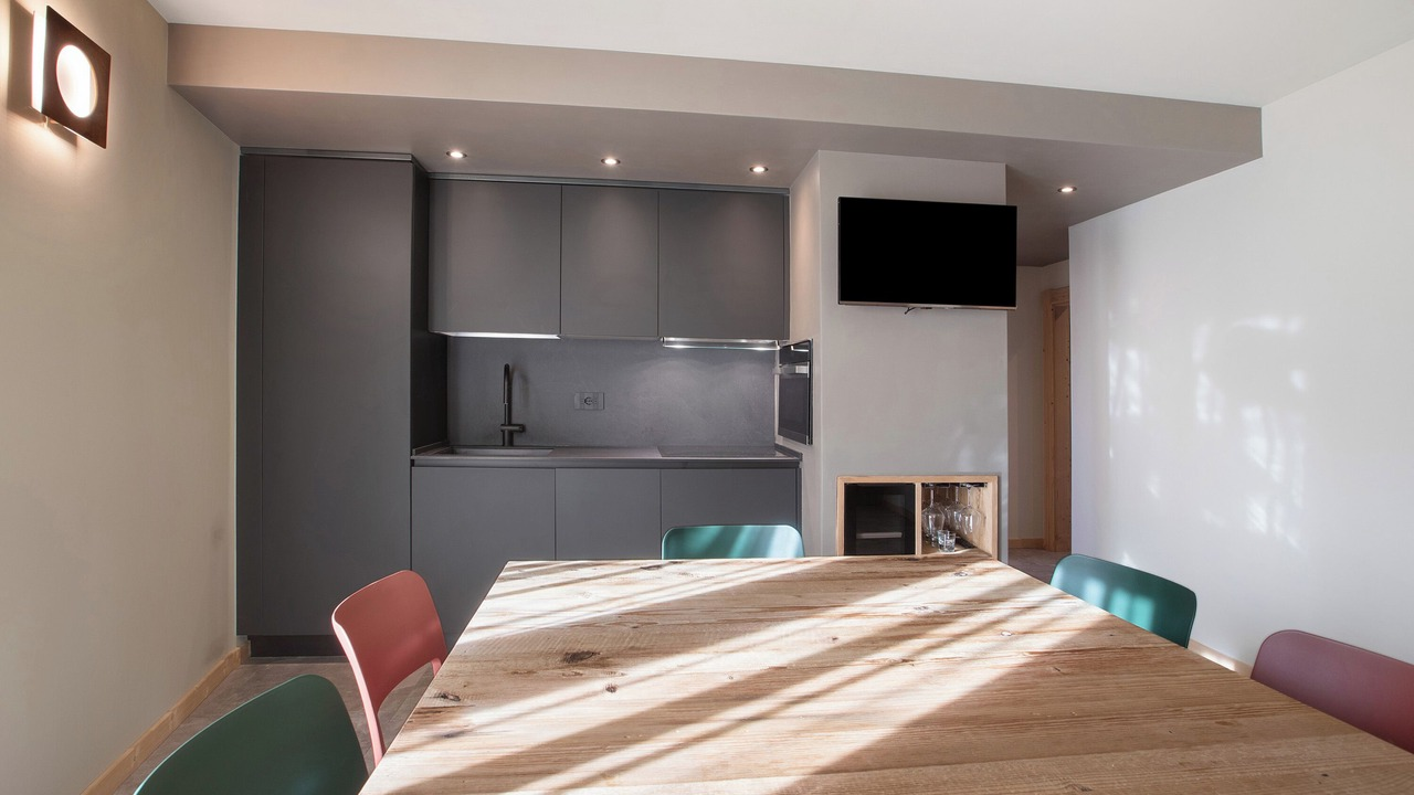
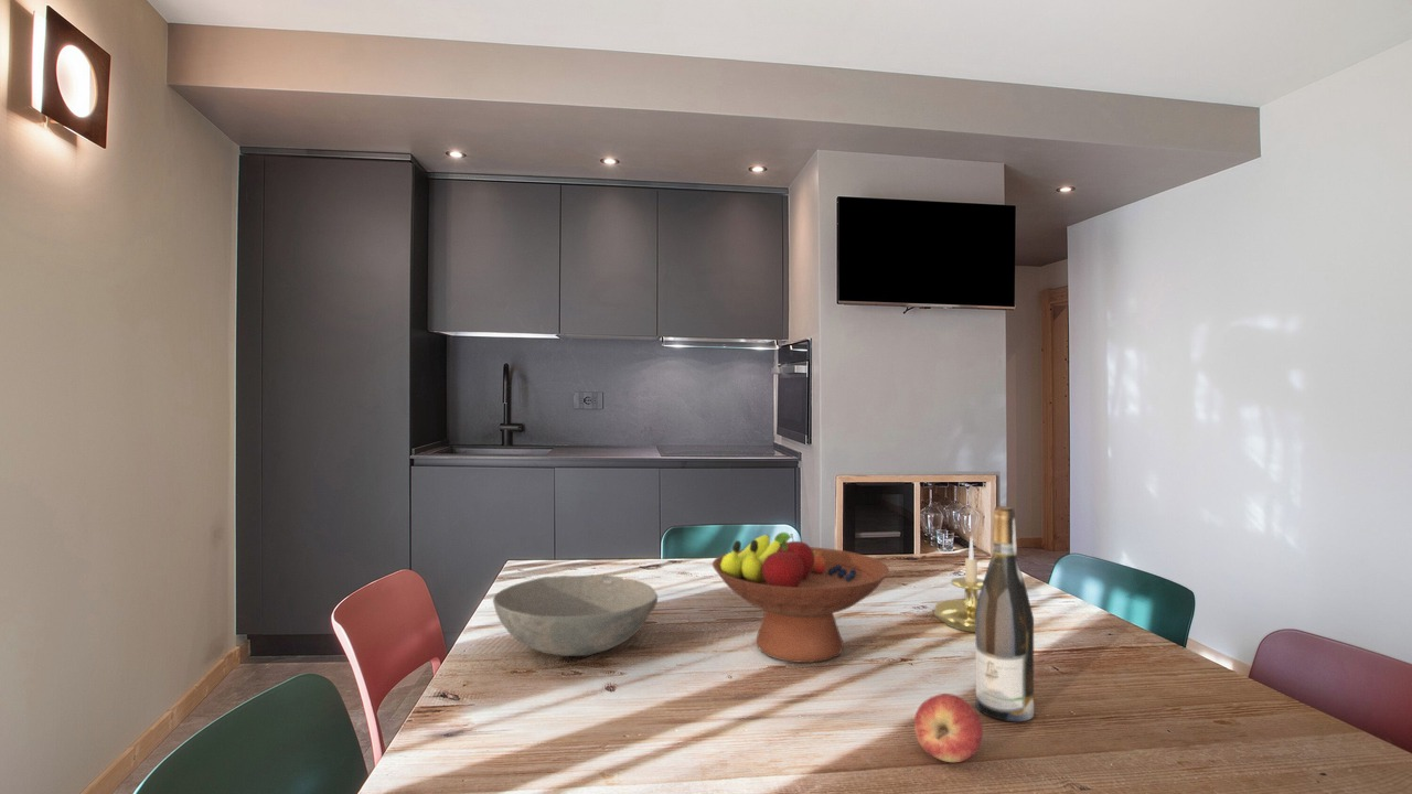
+ apple (948, 726)
+ bowl (578, 618)
+ wine bottle (1004, 608)
+ candle holder (972, 580)
+ fruit bowl (799, 590)
